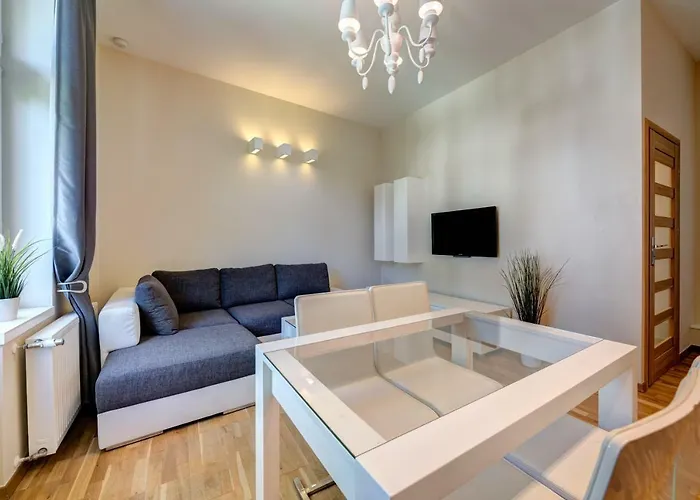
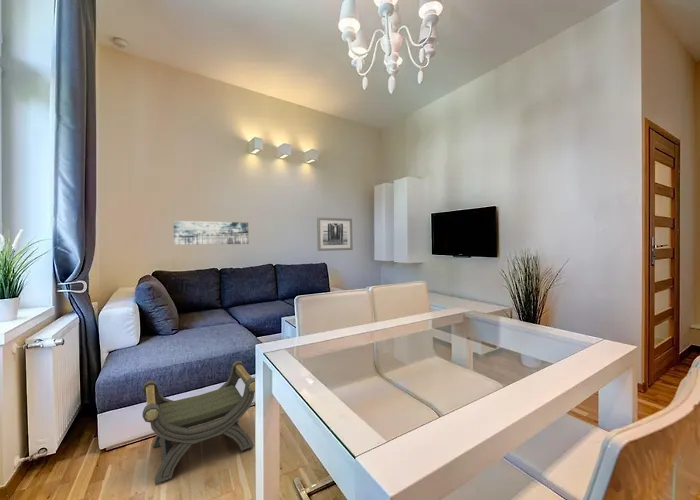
+ wall art (213, 233)
+ wall art (335, 234)
+ stool (202, 413)
